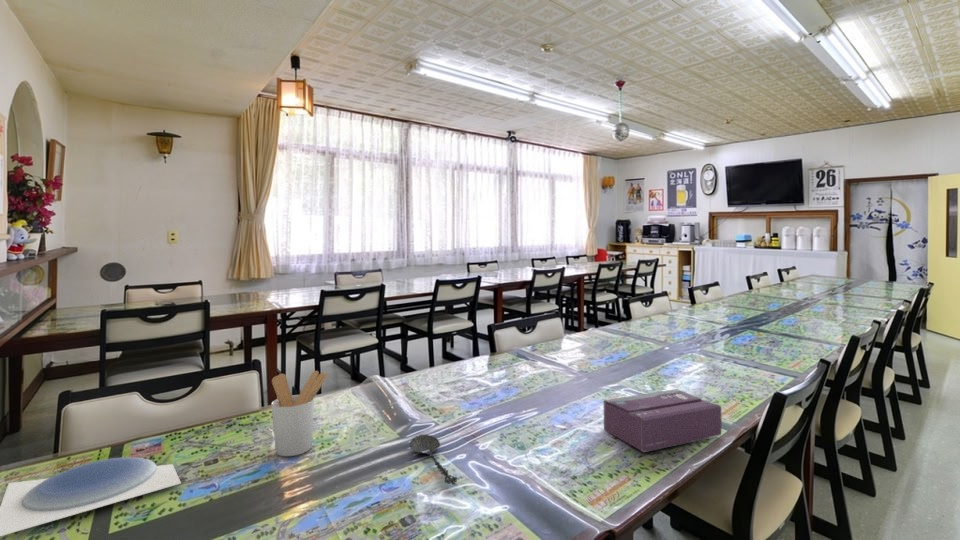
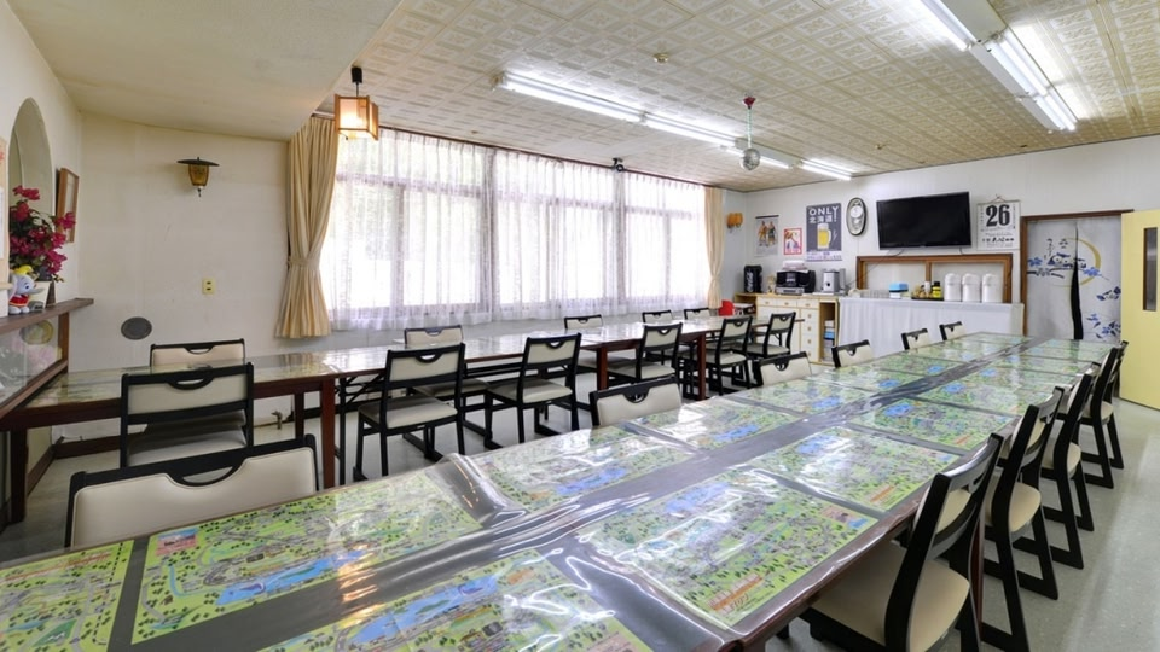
- spoon (434, 458)
- plate (94, 476)
- utensil holder (301, 409)
- tissue box (661, 417)
